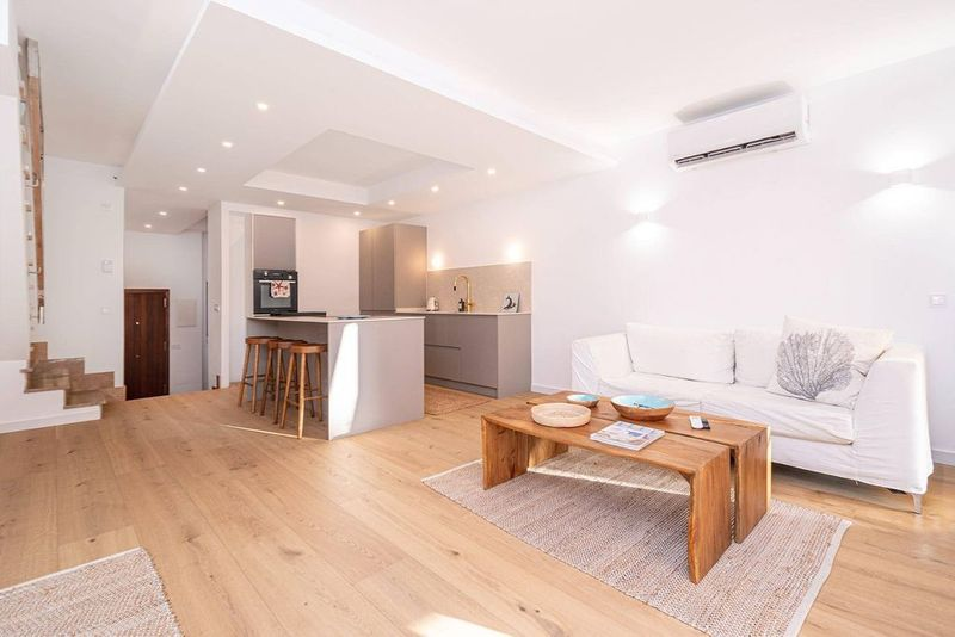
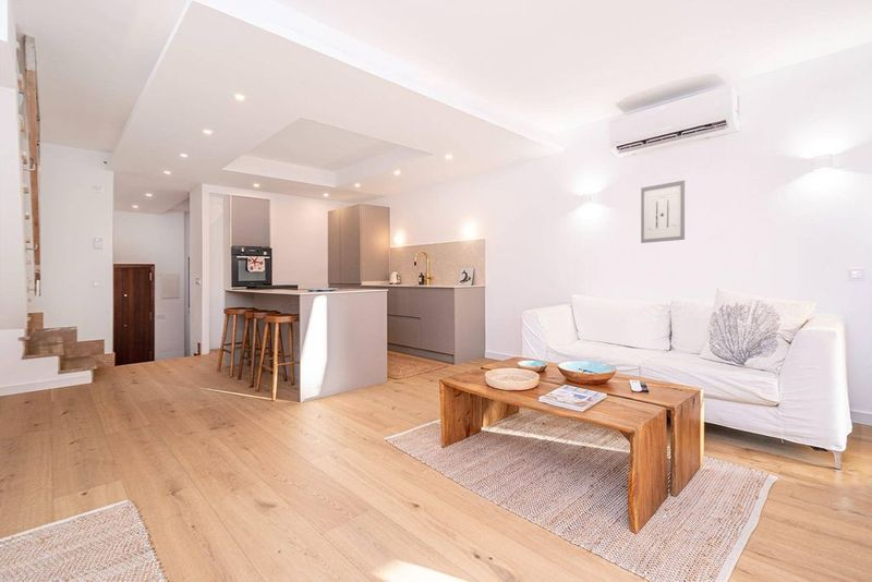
+ wall art (662, 213)
